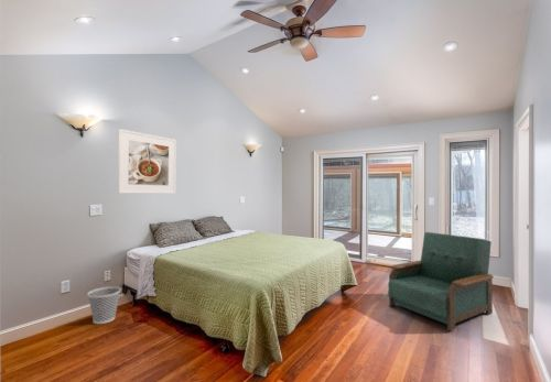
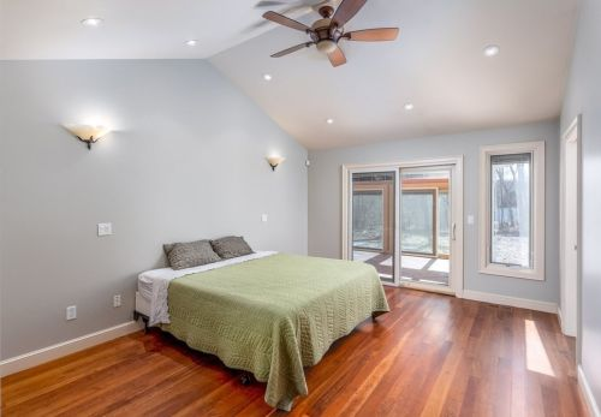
- armchair (439, 273)
- wastebasket (104, 305)
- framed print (149, 164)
